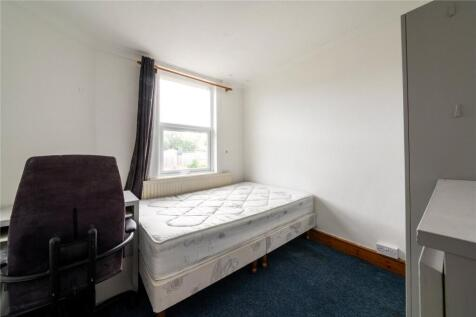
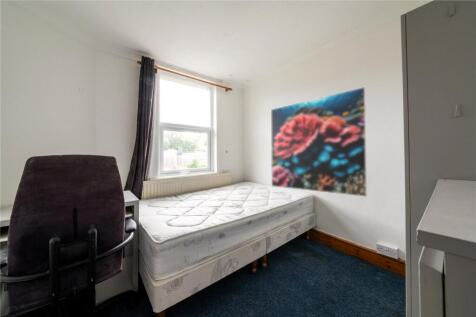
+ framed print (310, 145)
